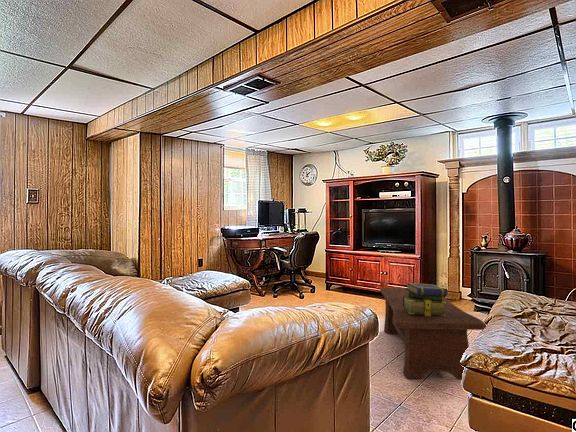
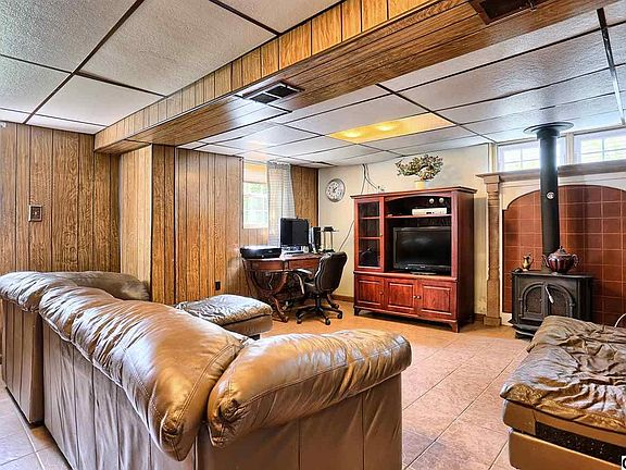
- stack of books (424, 297)
- coffee table (420, 326)
